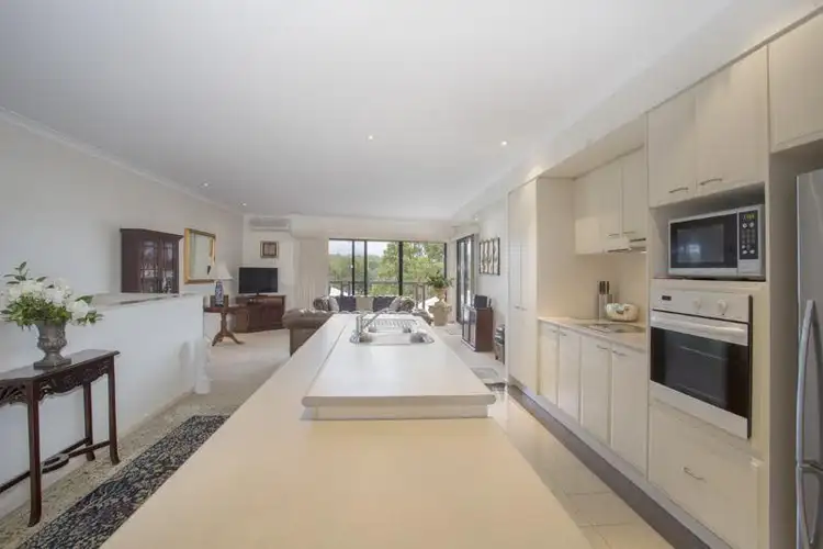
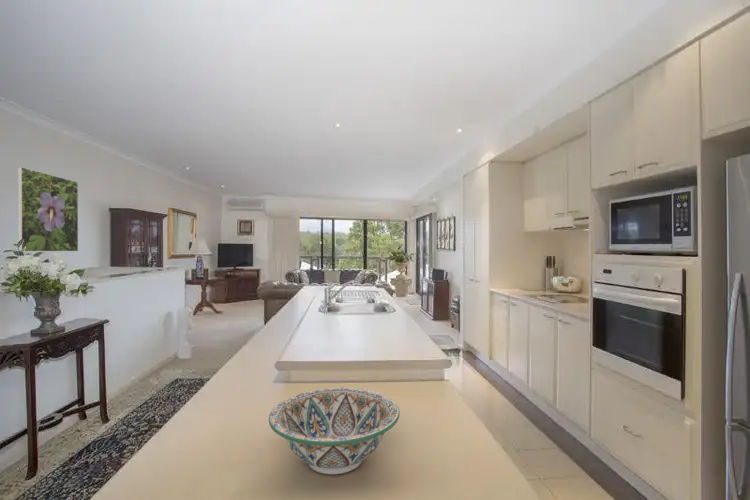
+ decorative bowl (335, 434)
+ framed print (50, 213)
